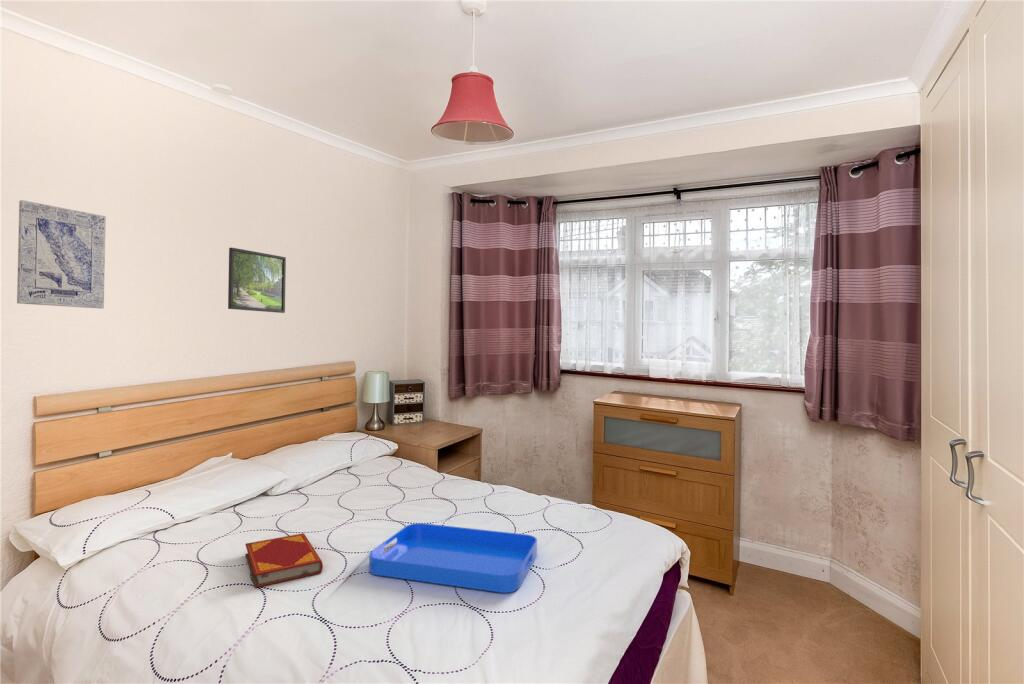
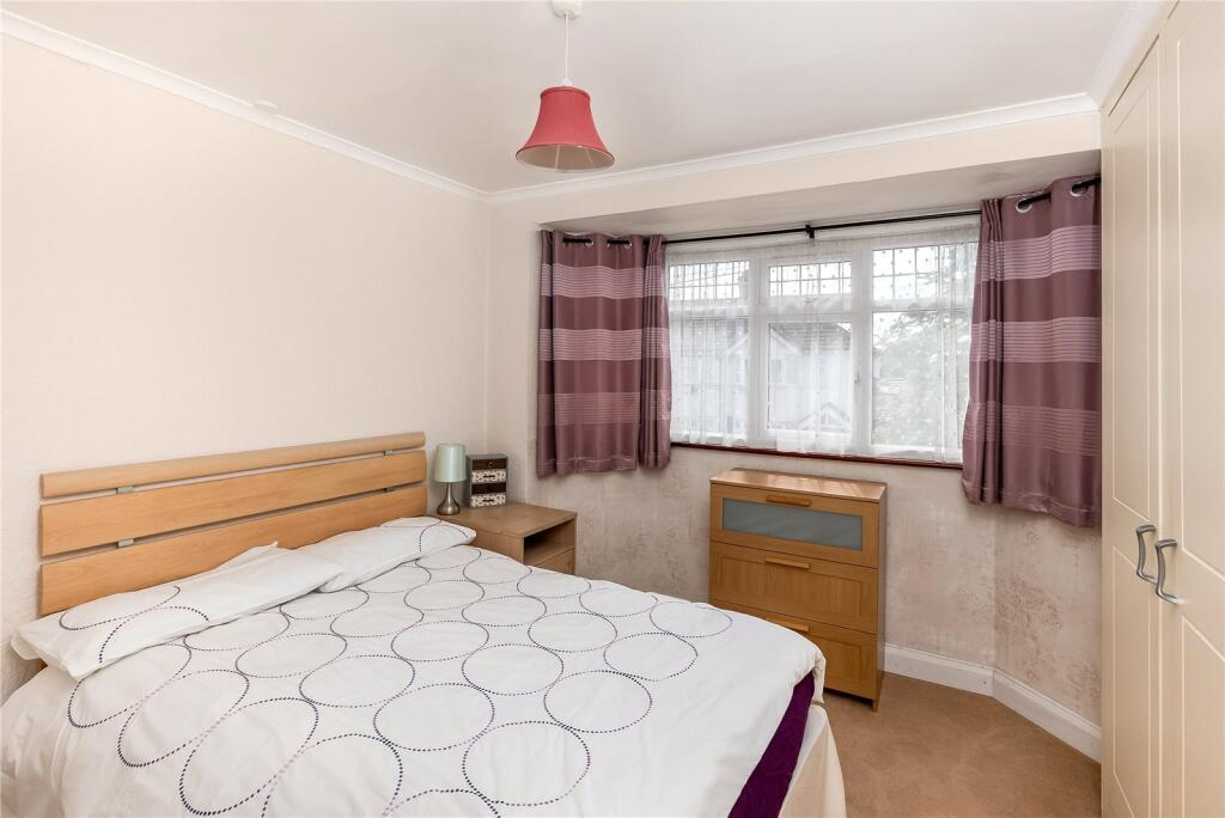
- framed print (258, 281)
- hardback book (282, 557)
- serving tray (456, 553)
- wall art (63, 257)
